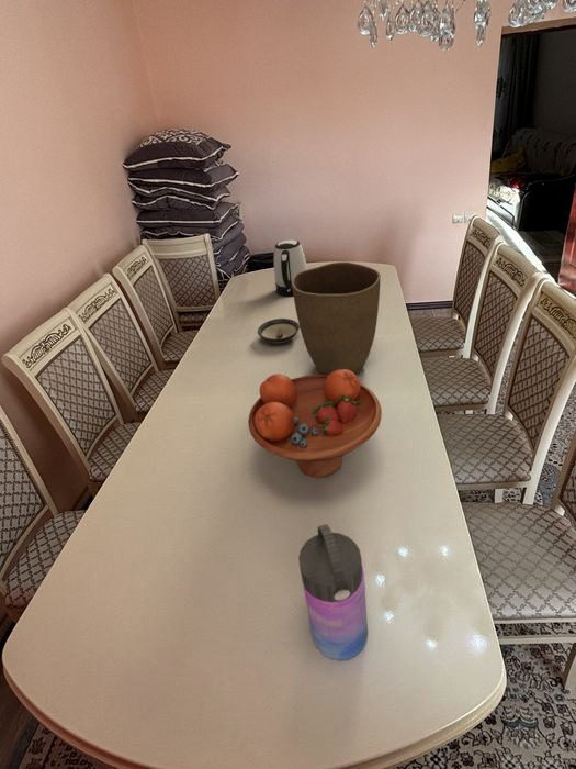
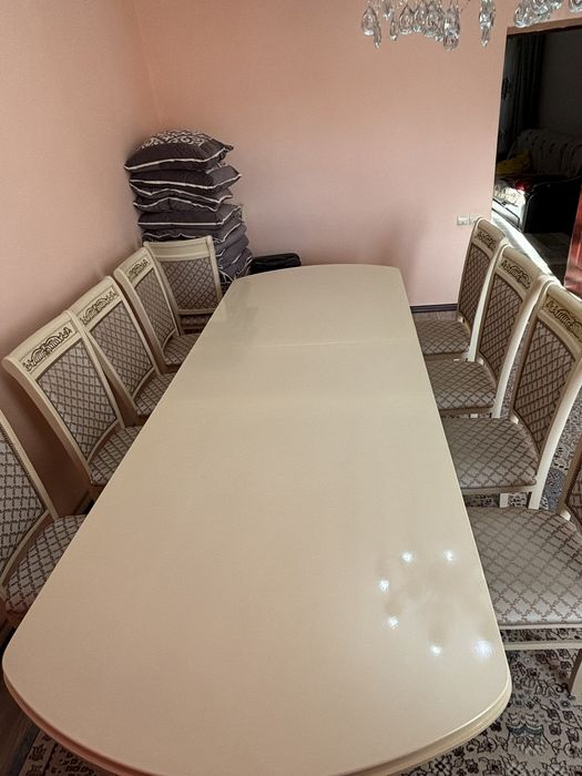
- water bottle (334, 589)
- vase (338, 322)
- saucer (279, 333)
- fruit bowl (315, 427)
- kettle (289, 268)
